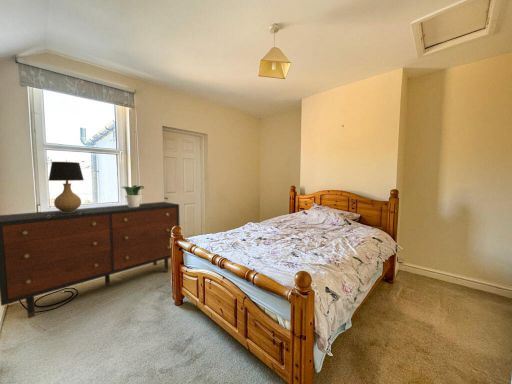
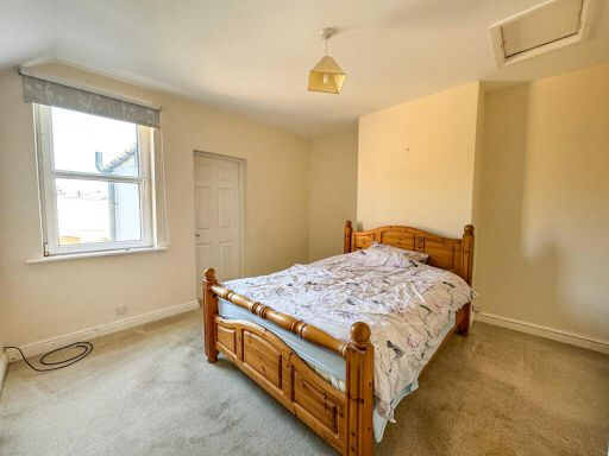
- table lamp (65, 187)
- potted plant (132, 196)
- dresser (106, 247)
